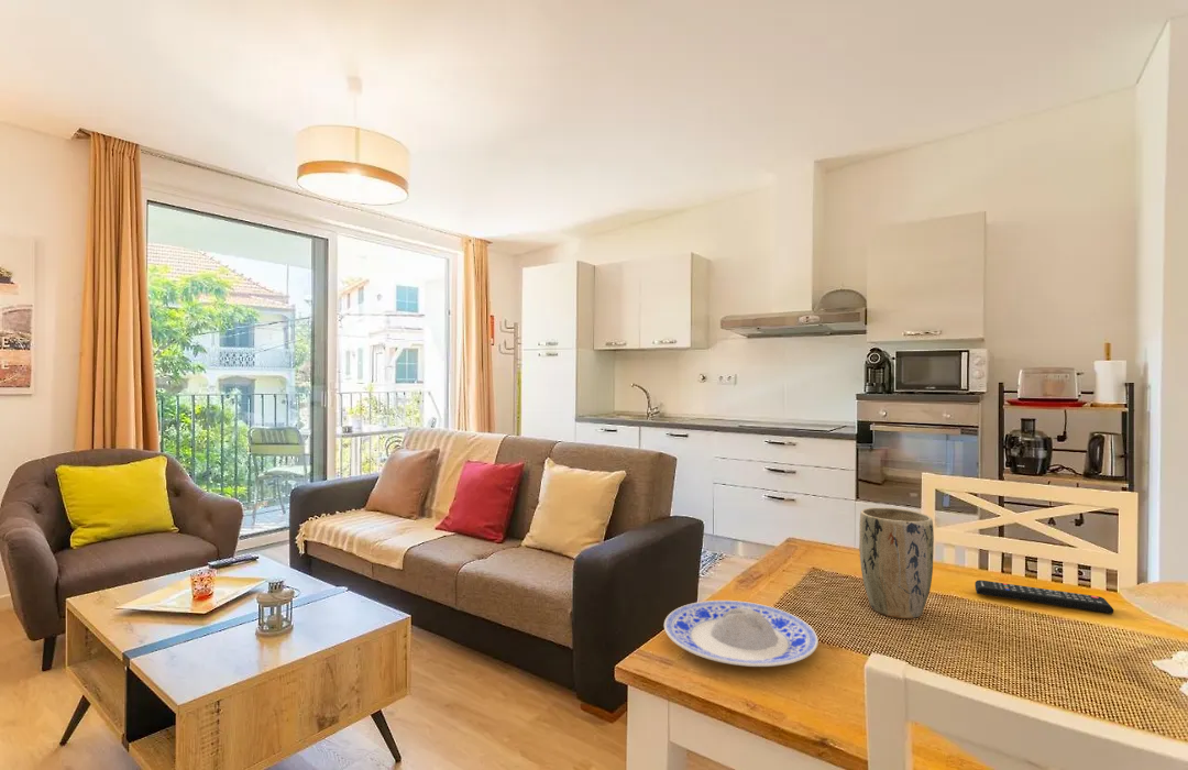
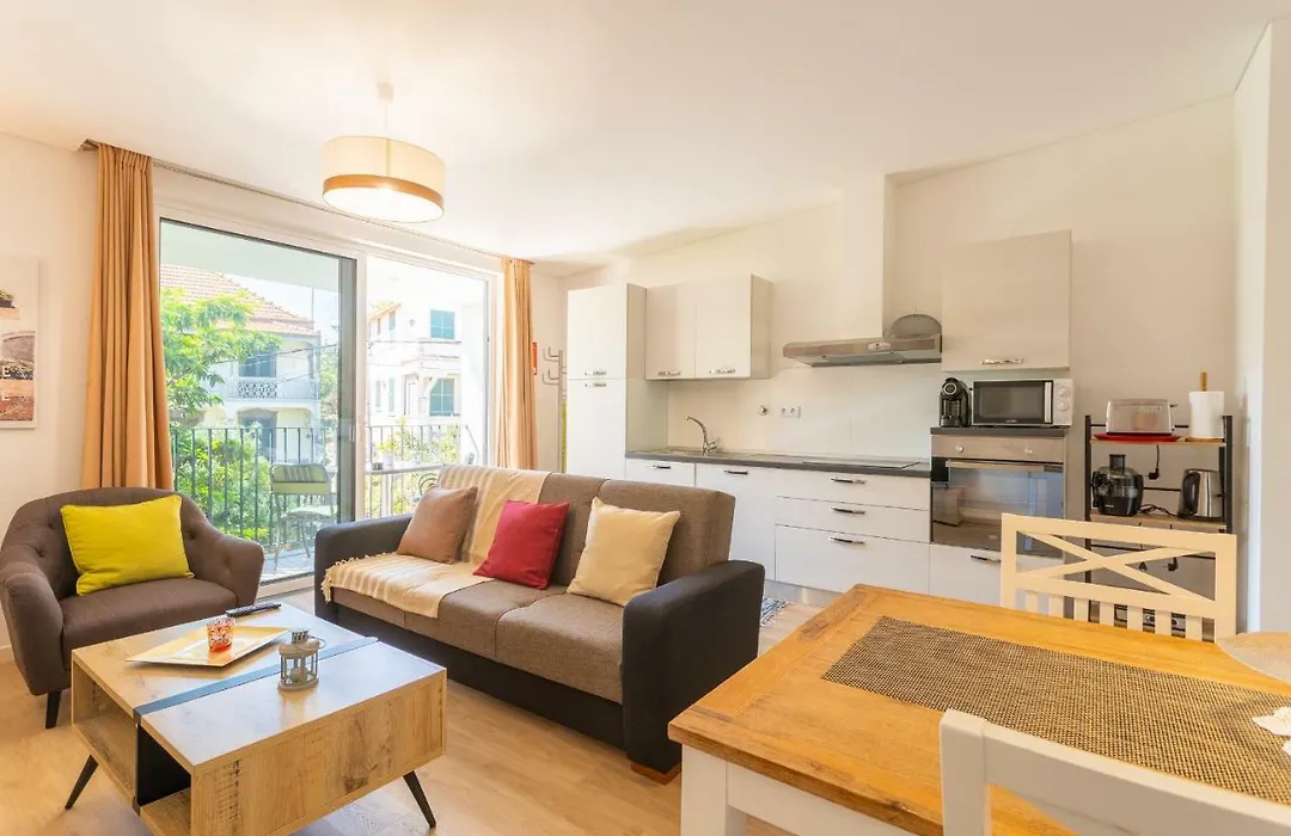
- plate (738, 628)
- remote control (1040, 596)
- plant pot (894, 561)
